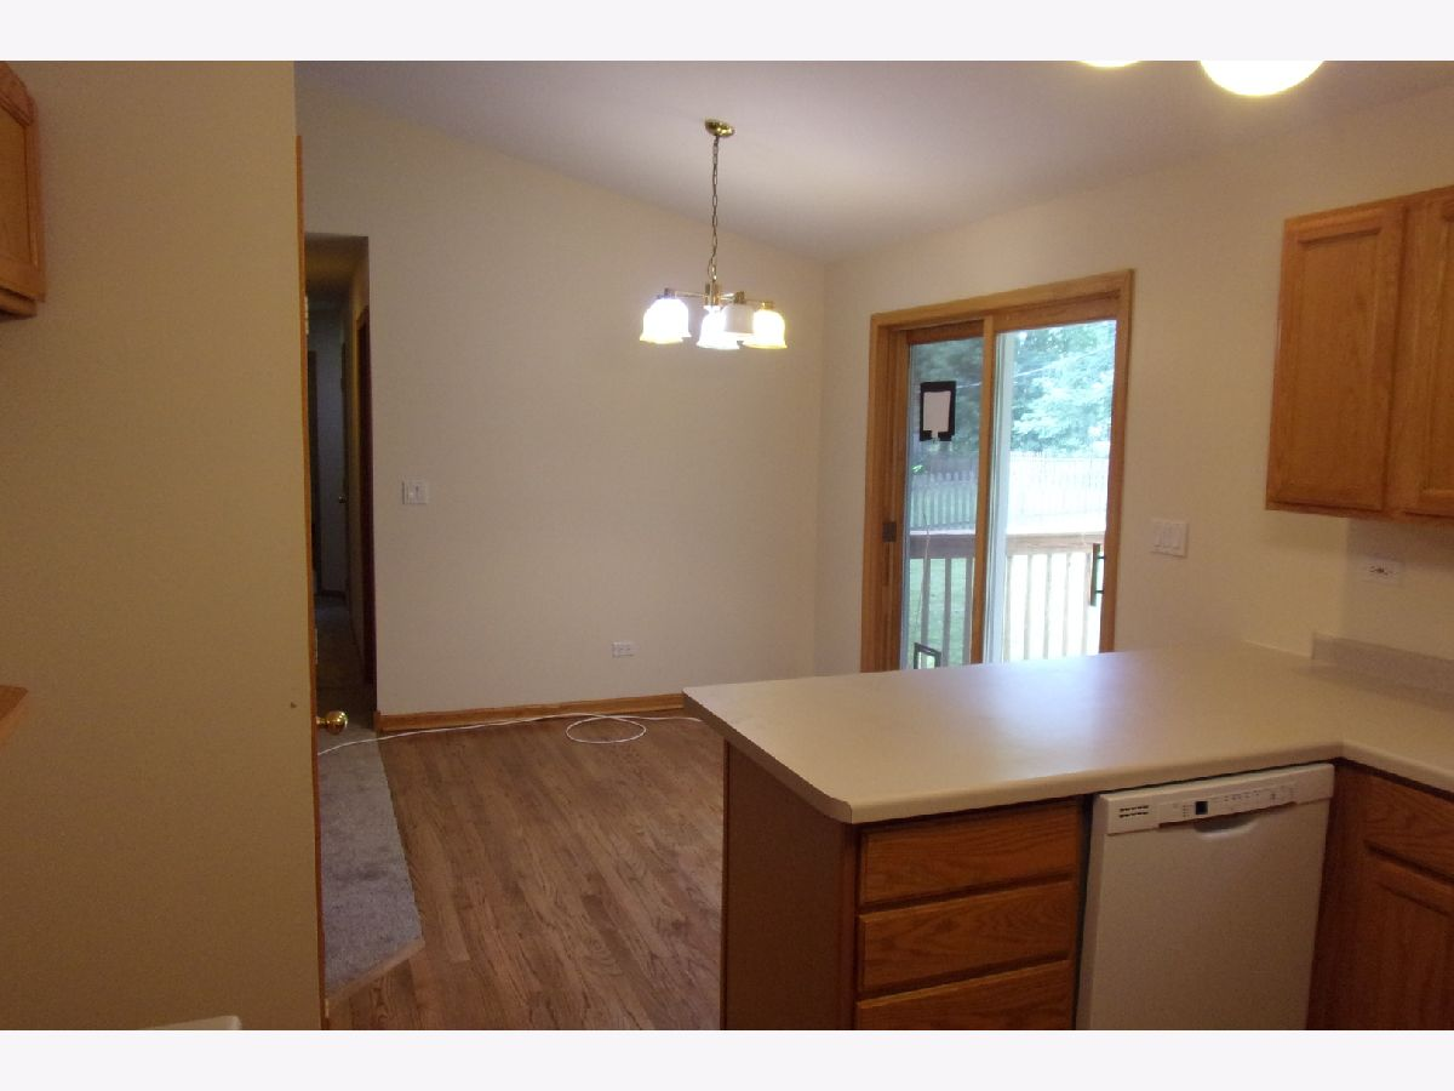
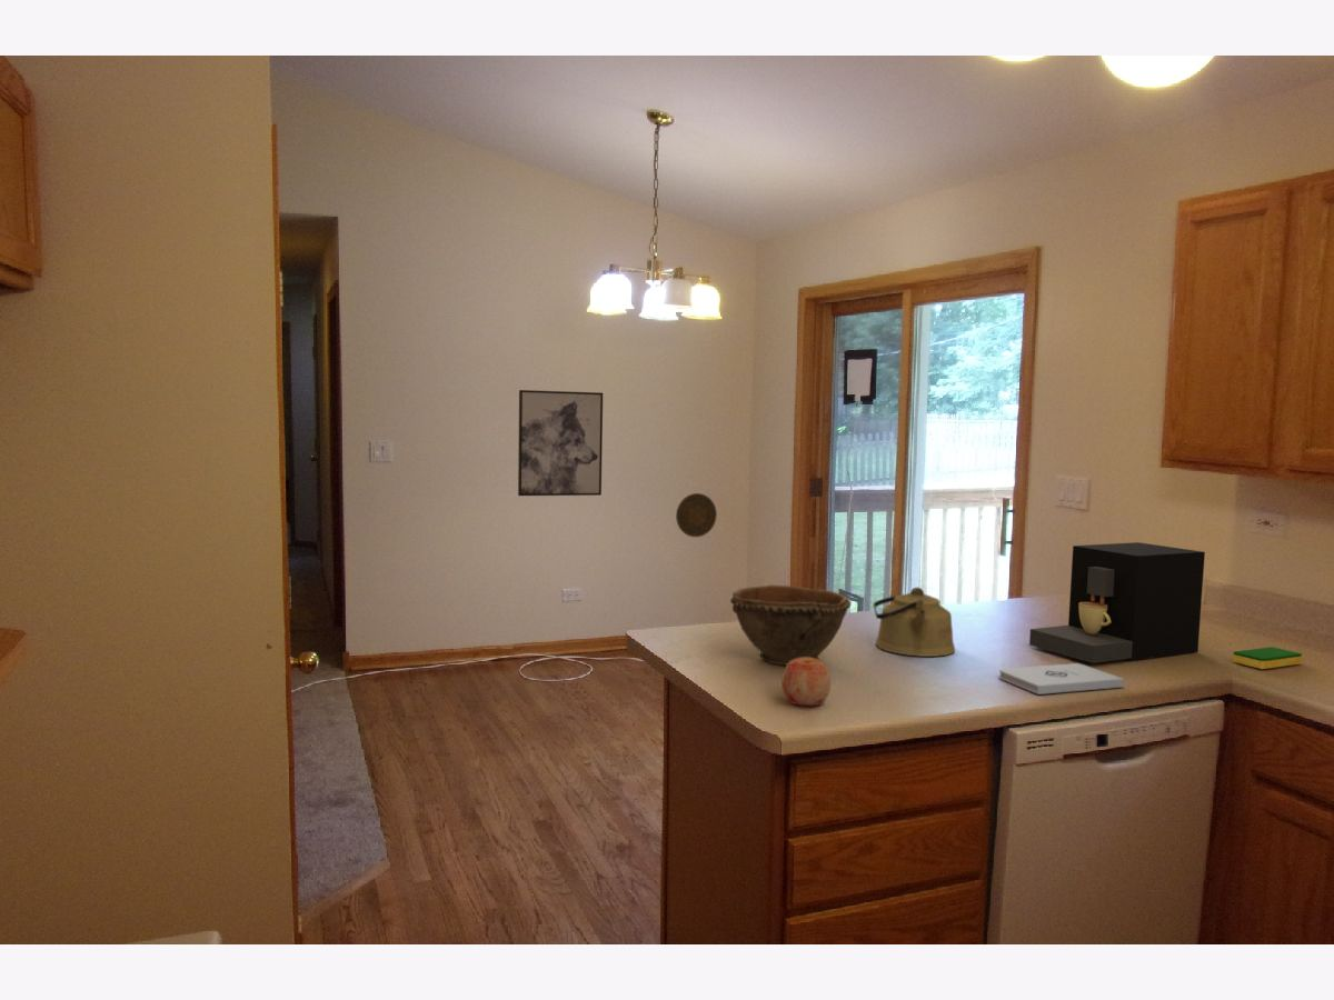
+ kettle (915, 618)
+ notepad (1058, 678)
+ coffee maker (1116, 599)
+ apple (806, 681)
+ decorative plate (697, 514)
+ dish sponge (1266, 657)
+ bowl (788, 626)
+ wall art (560, 443)
